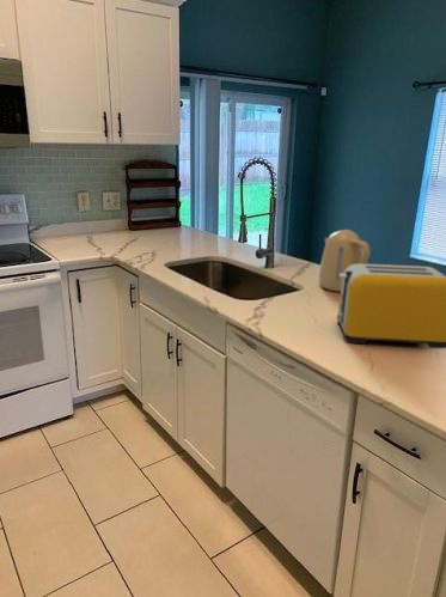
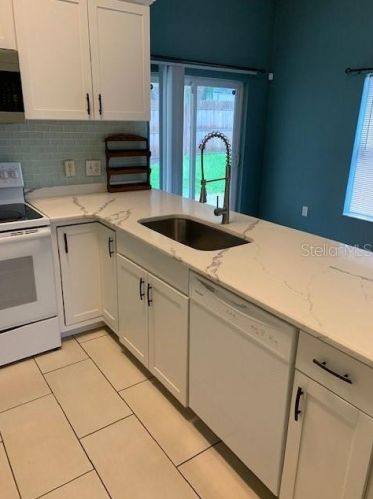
- toaster (390, 303)
- kettle (344, 258)
